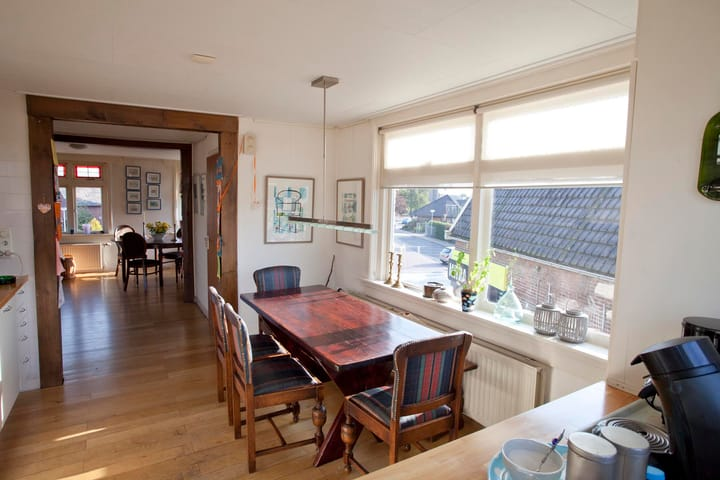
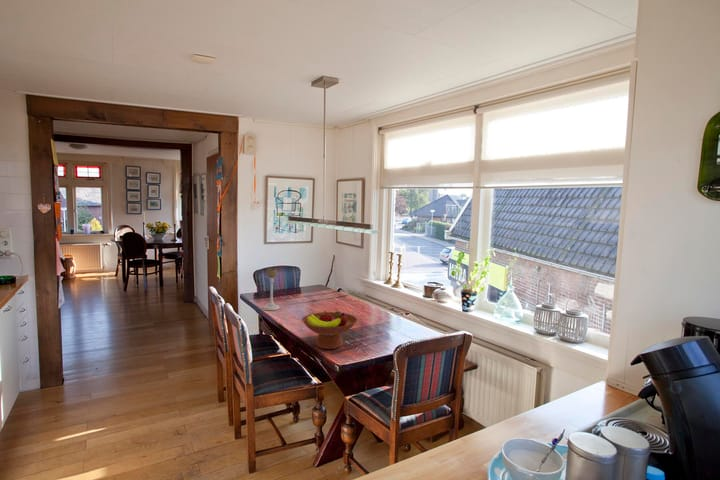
+ candle holder (271, 288)
+ fruit bowl (329, 327)
